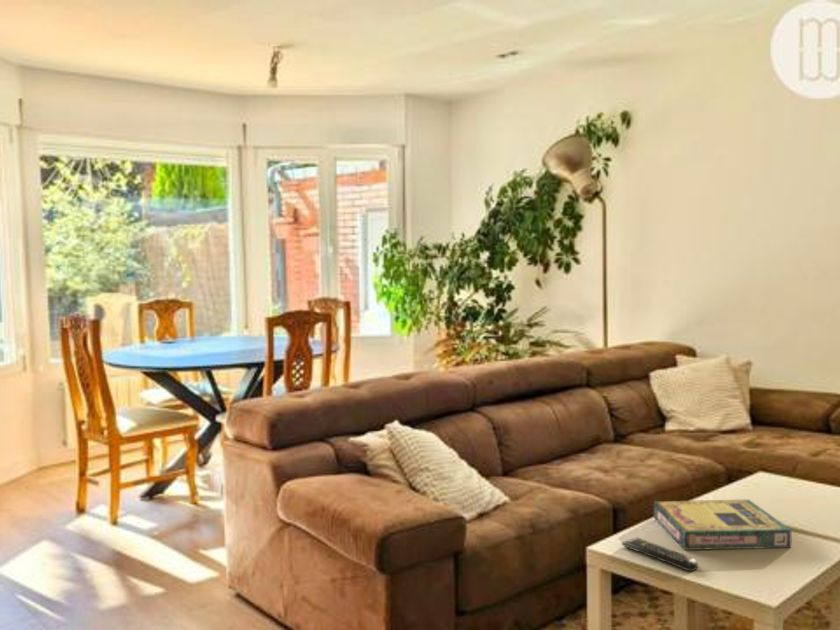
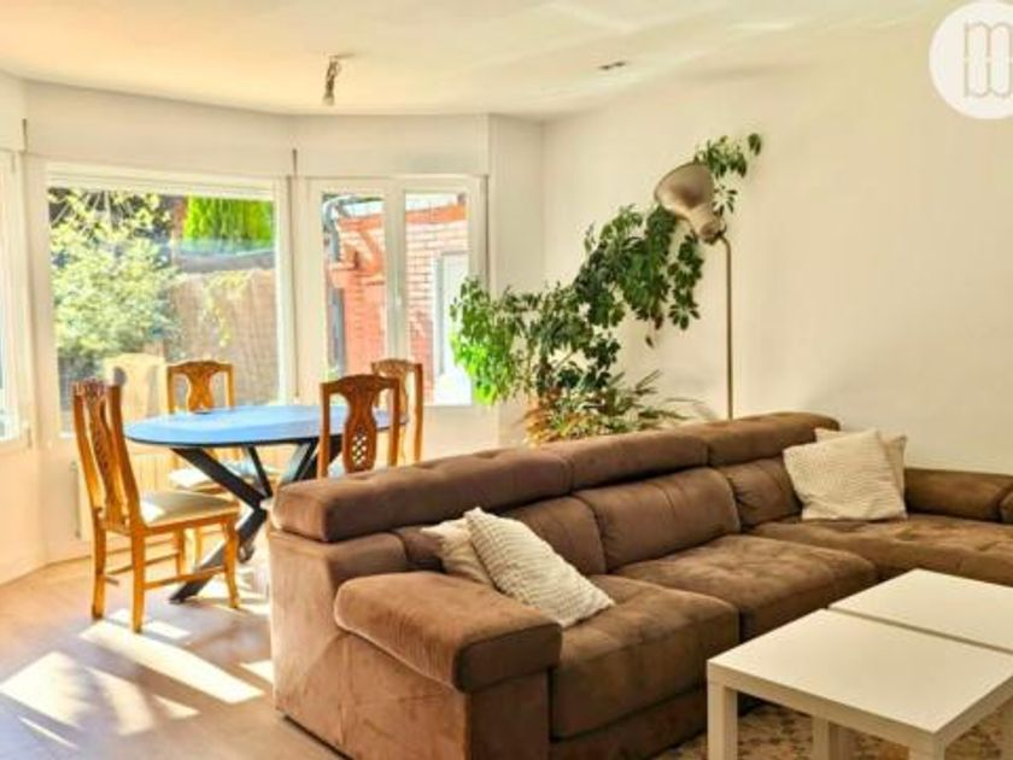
- remote control (658, 553)
- video game box (718, 523)
